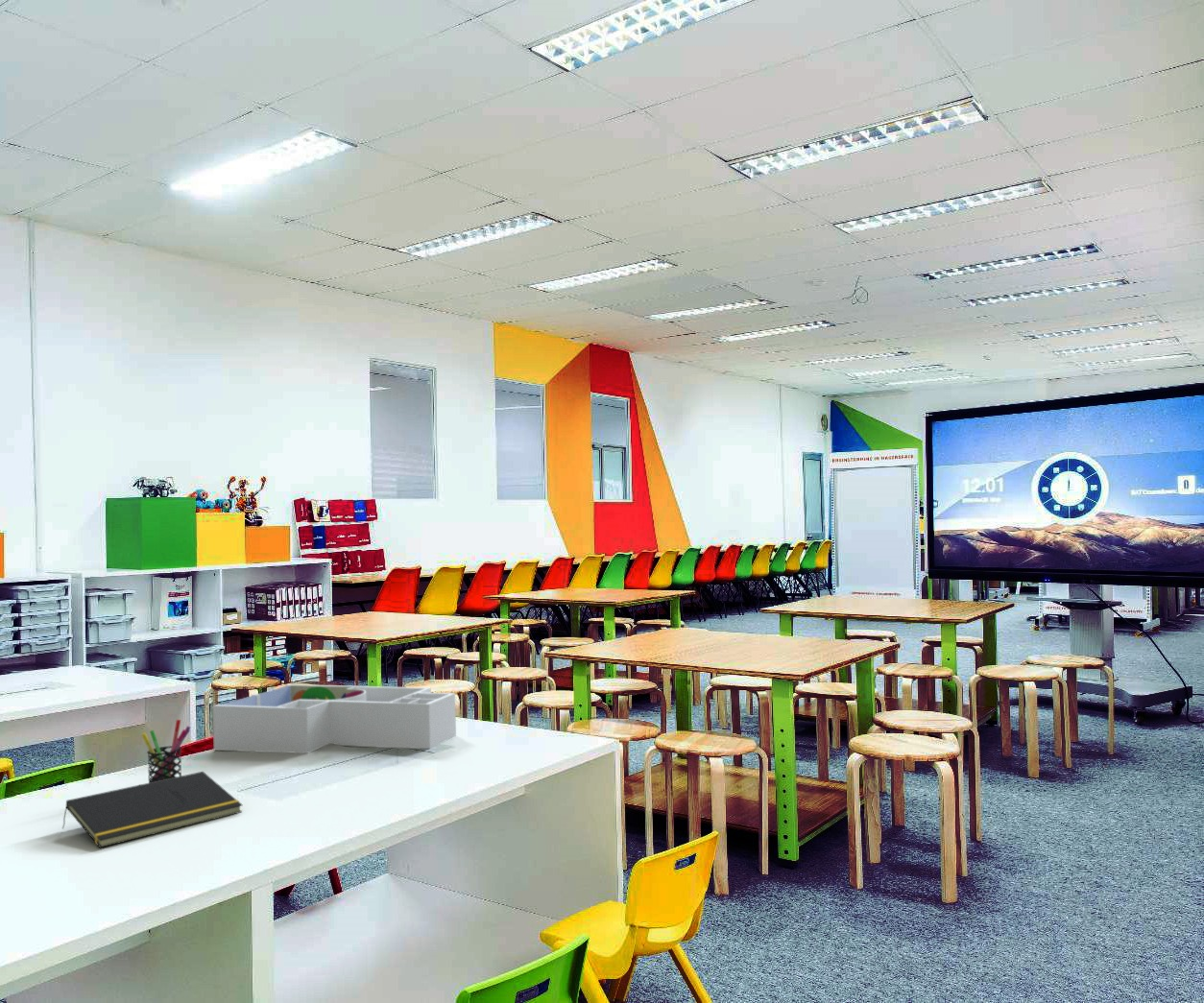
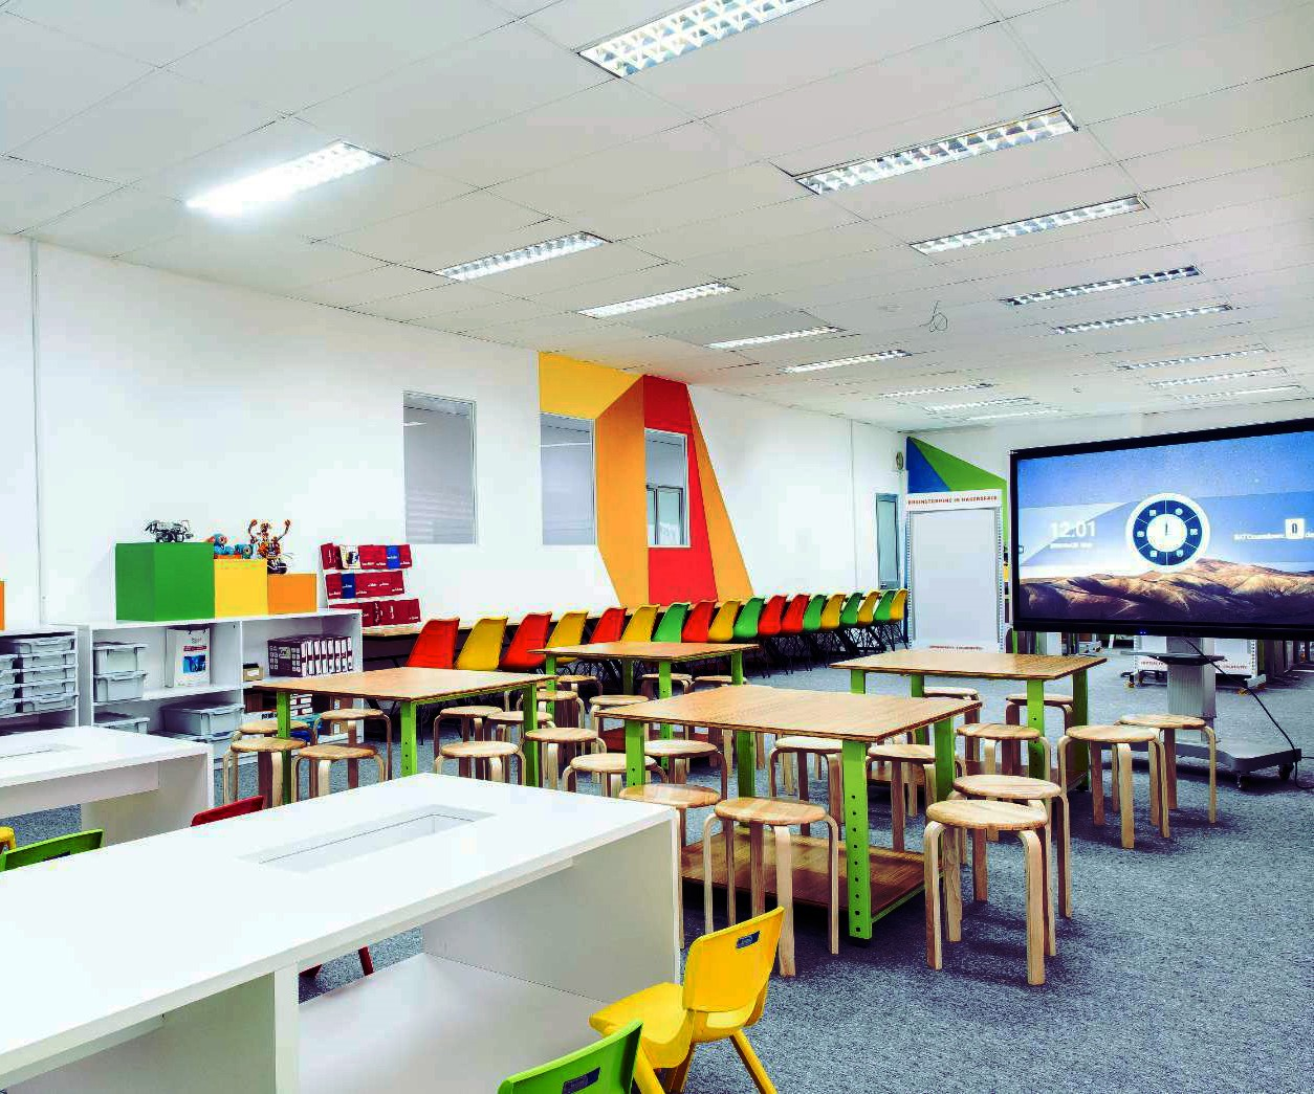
- desk organizer (344, 718)
- pen holder (163, 753)
- notepad (156, 806)
